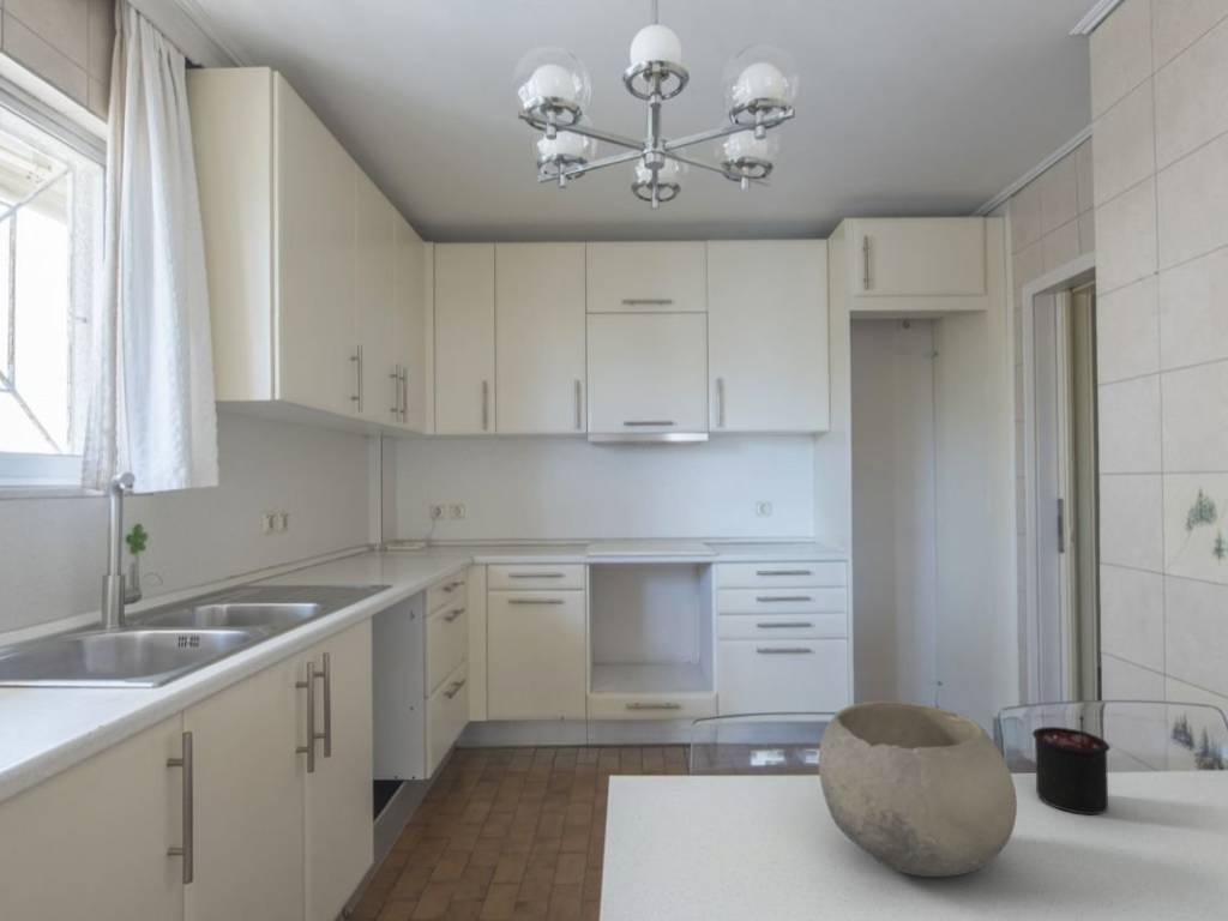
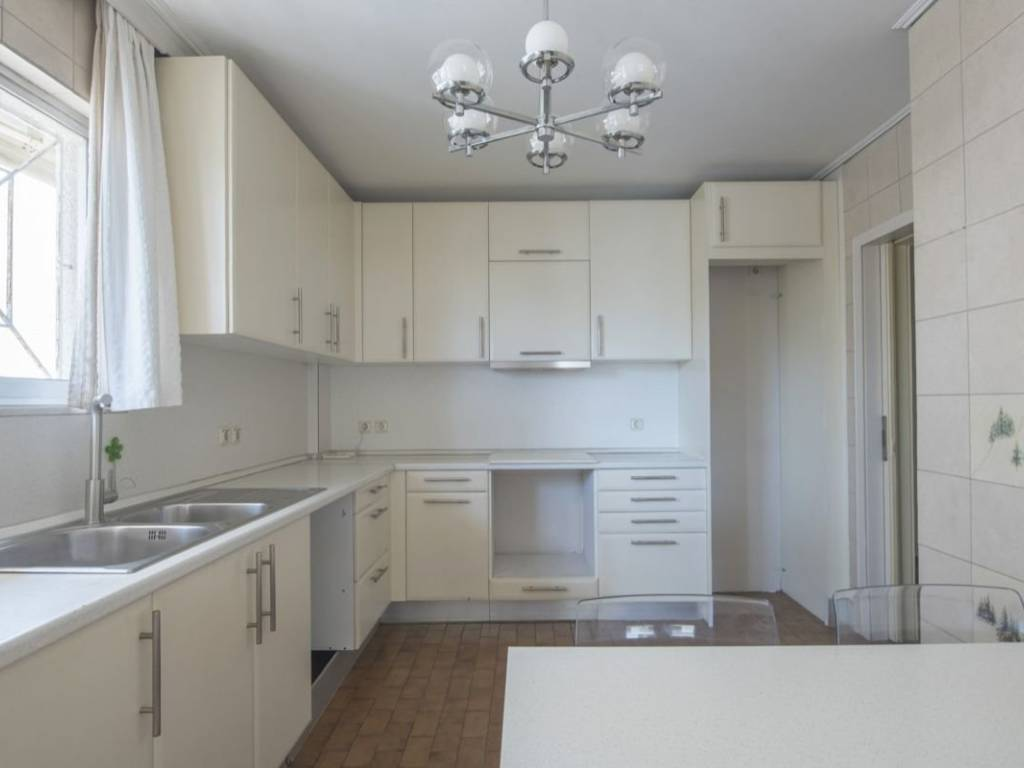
- candle (1070, 754)
- bowl (911, 788)
